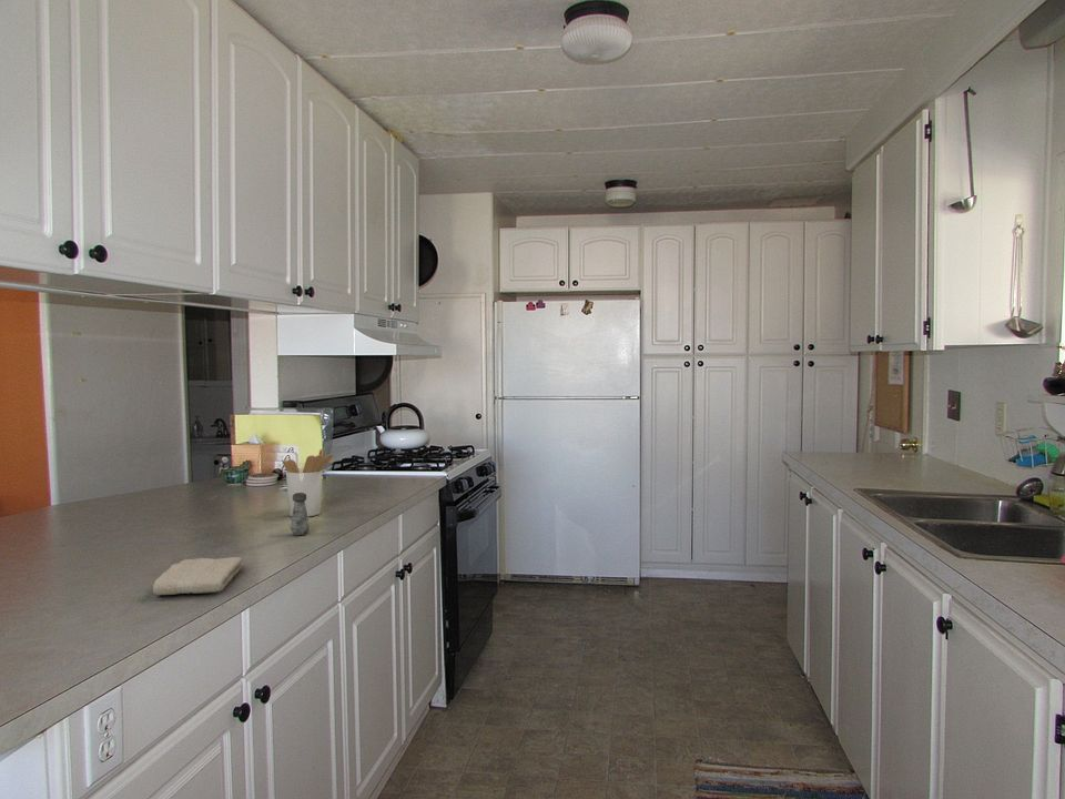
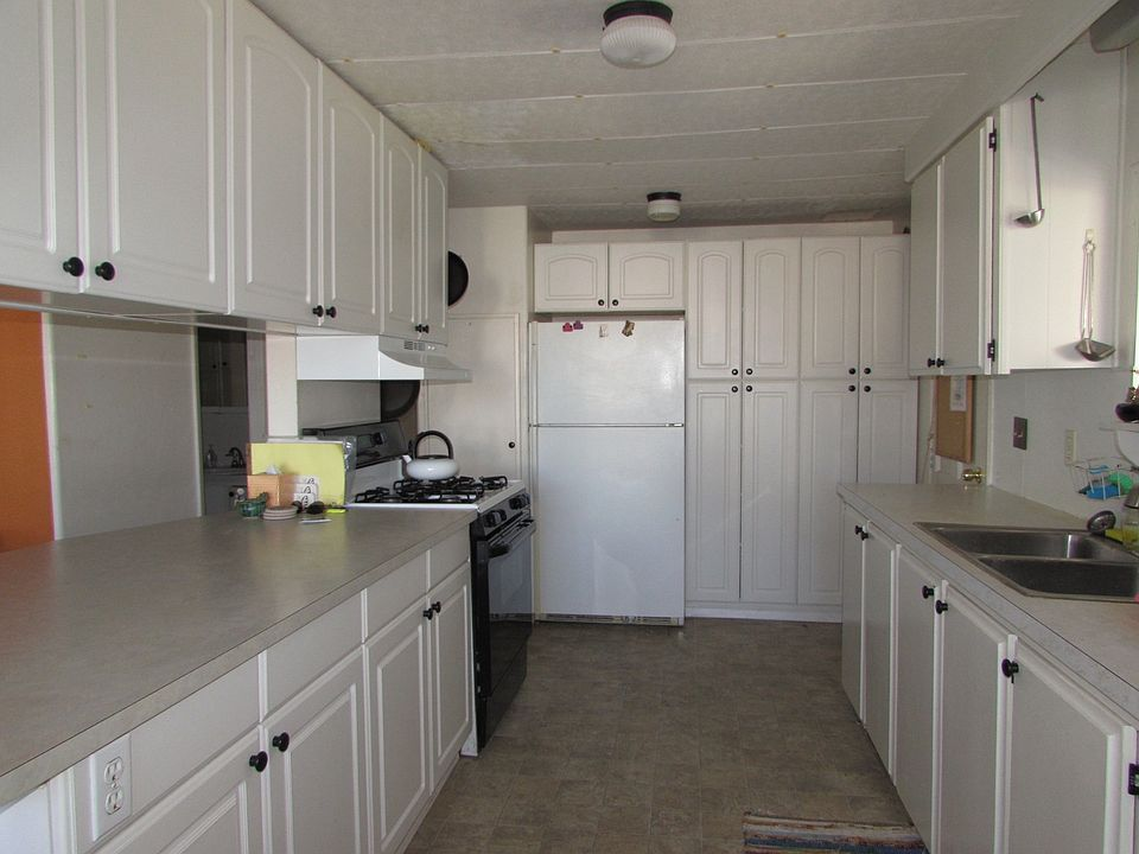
- salt shaker (300, 513)
- utensil holder (310, 482)
- washcloth (201, 574)
